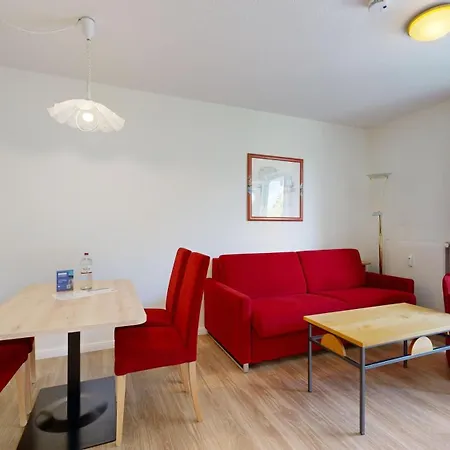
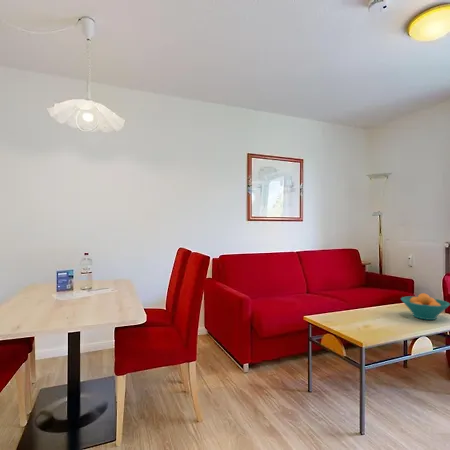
+ fruit bowl (424, 305)
